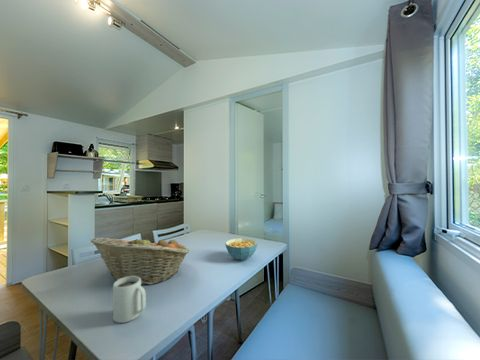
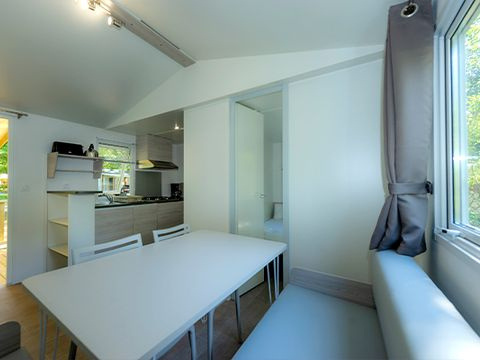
- cereal bowl (241, 250)
- fruit basket (142, 252)
- mug (130, 298)
